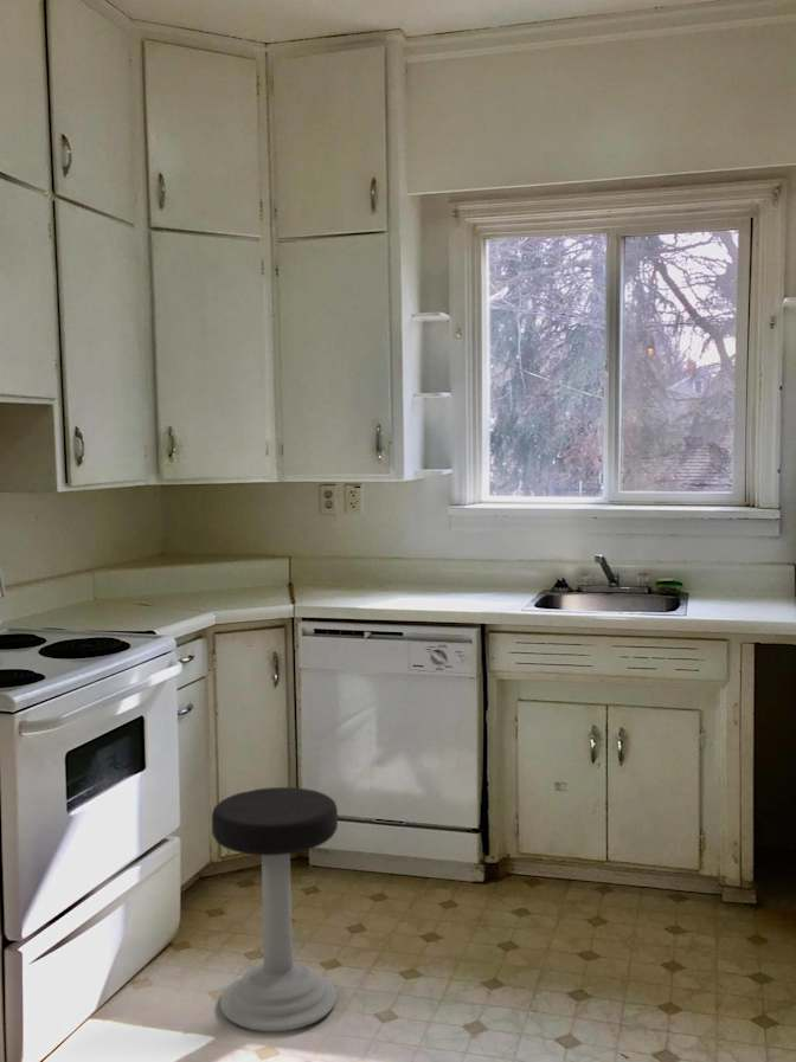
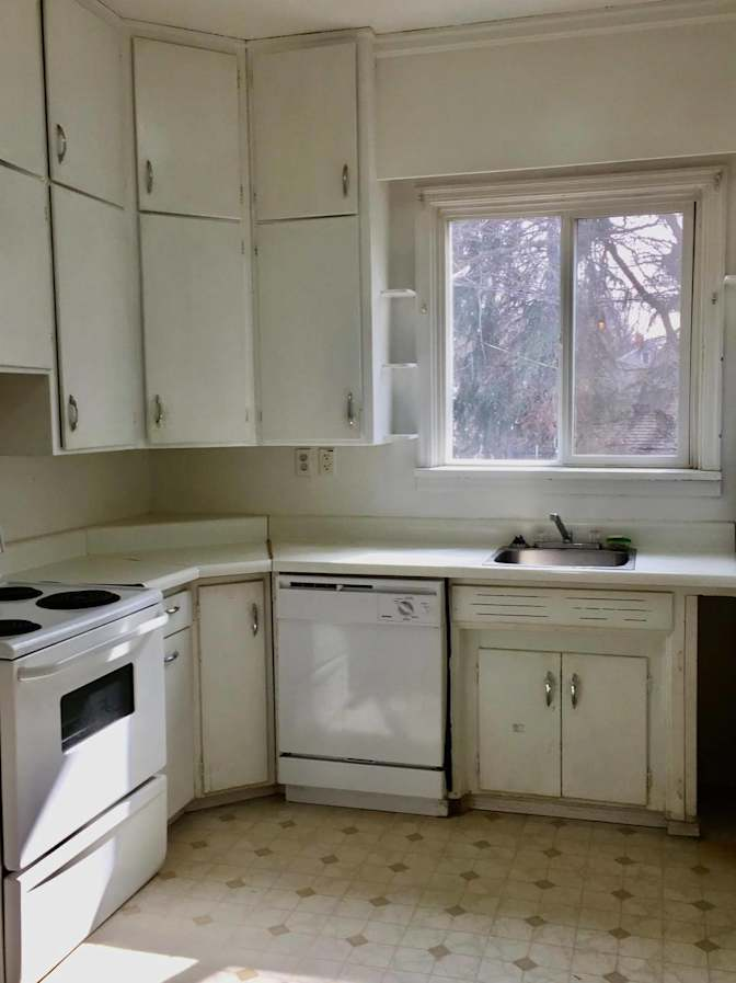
- stool (276, 903)
